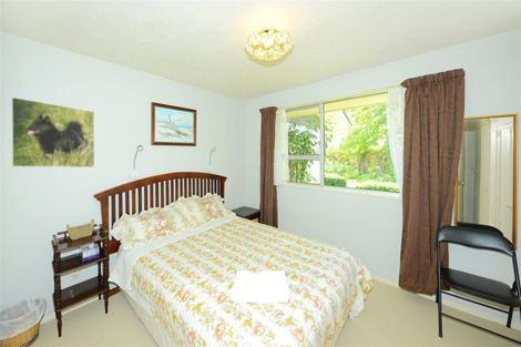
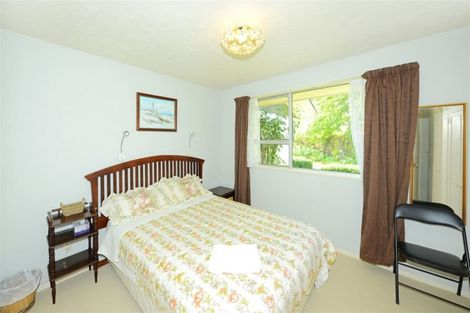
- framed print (57, 135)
